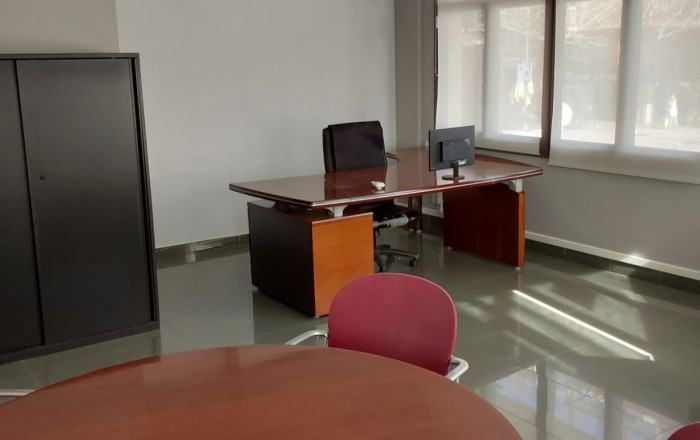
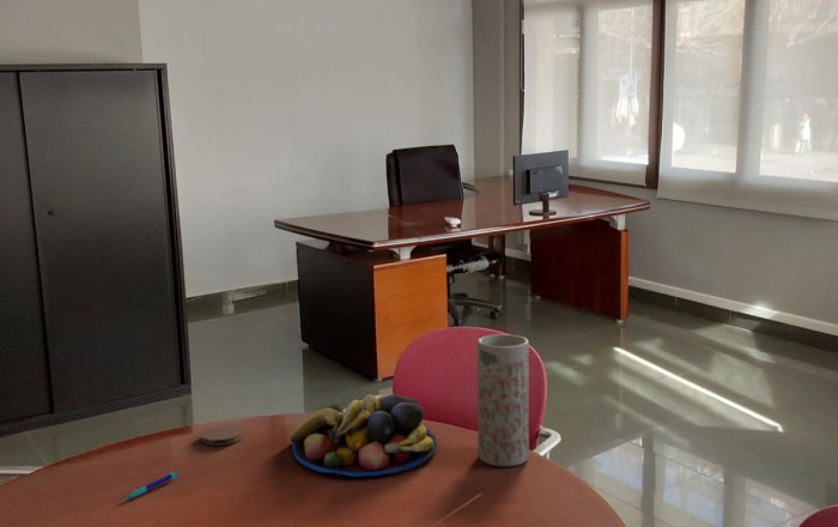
+ fruit bowl (363, 423)
+ pen (151, 485)
+ vase (503, 399)
+ coaster (221, 435)
